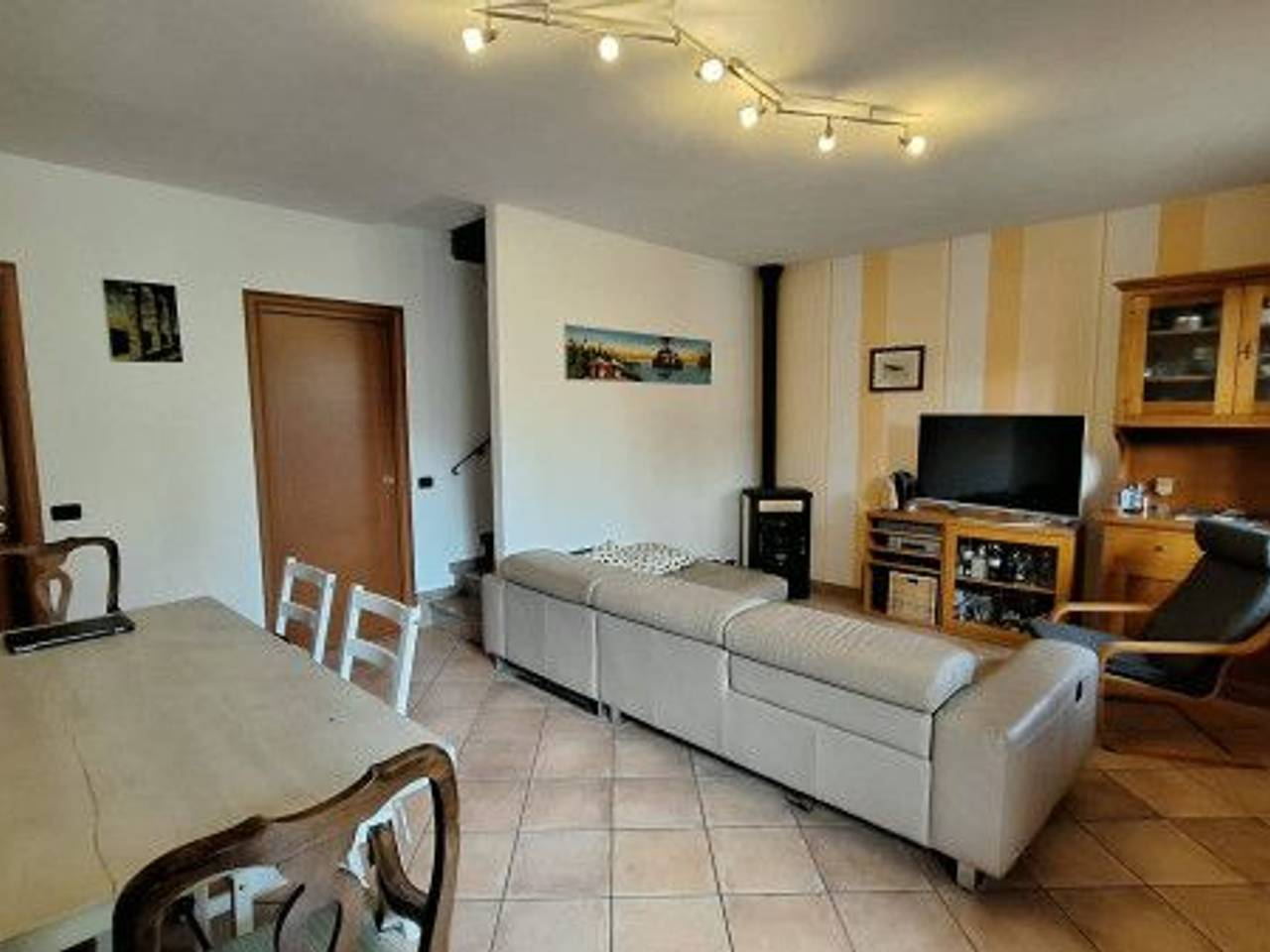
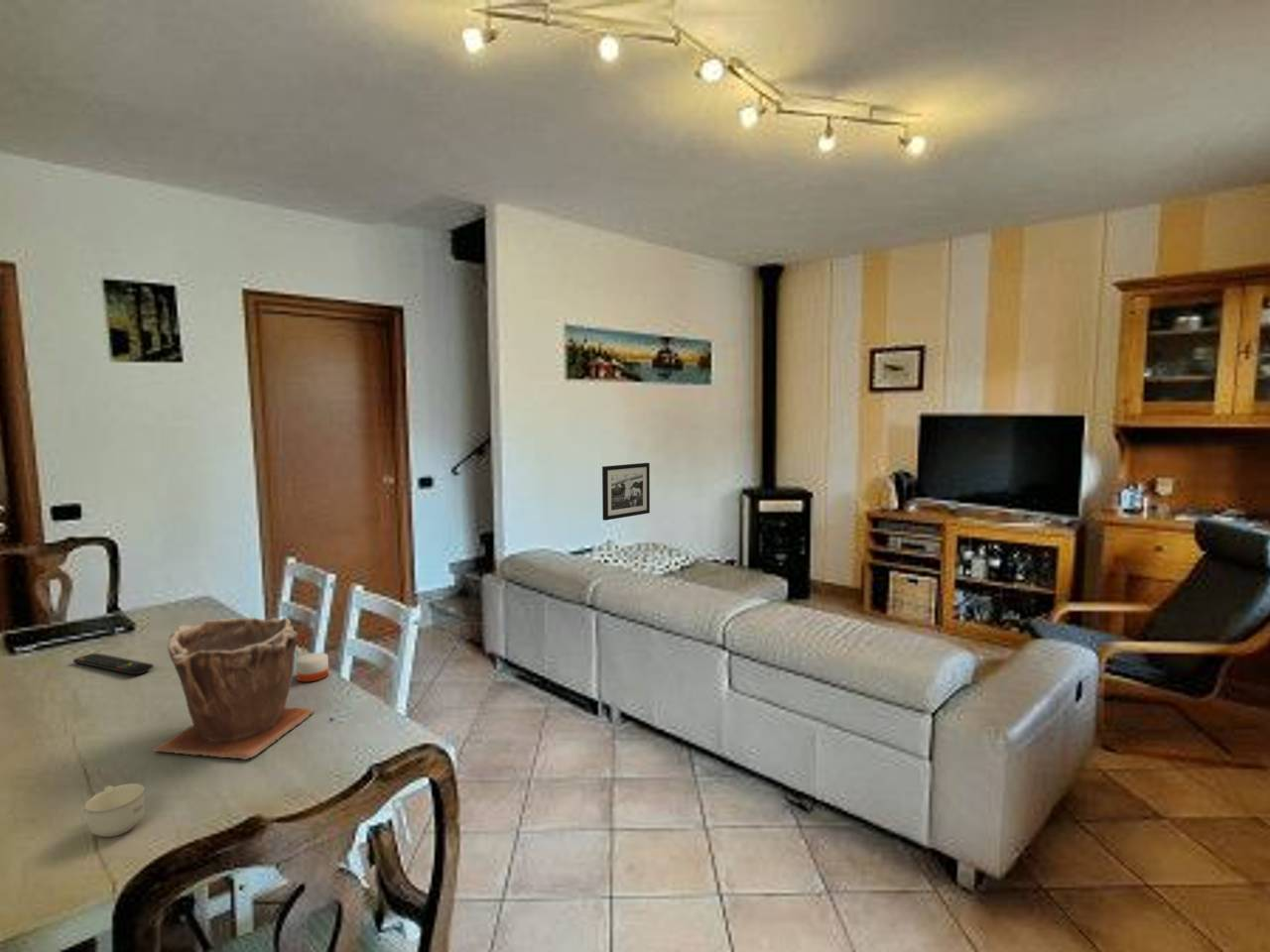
+ picture frame (626, 490)
+ candle (312, 656)
+ plant pot (235, 679)
+ remote control (112, 663)
+ cup (116, 809)
